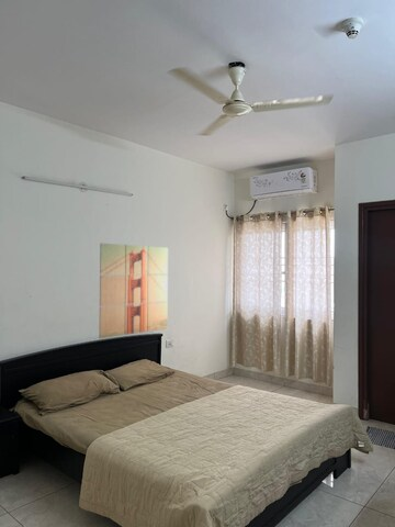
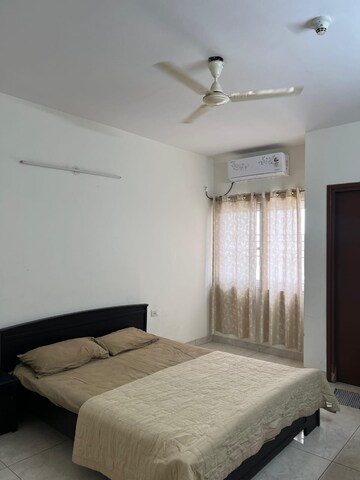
- wall art (136, 289)
